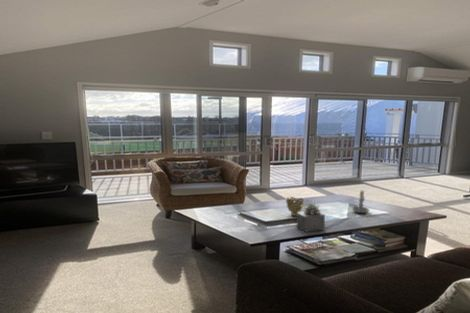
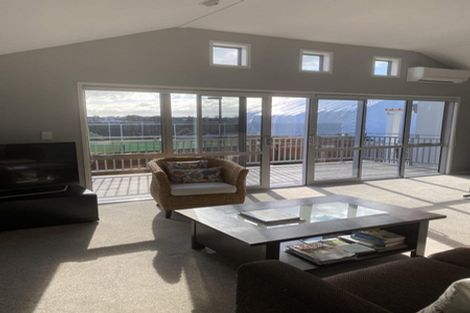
- succulent plant (310, 216)
- candle (361, 200)
- decorative bowl (294, 207)
